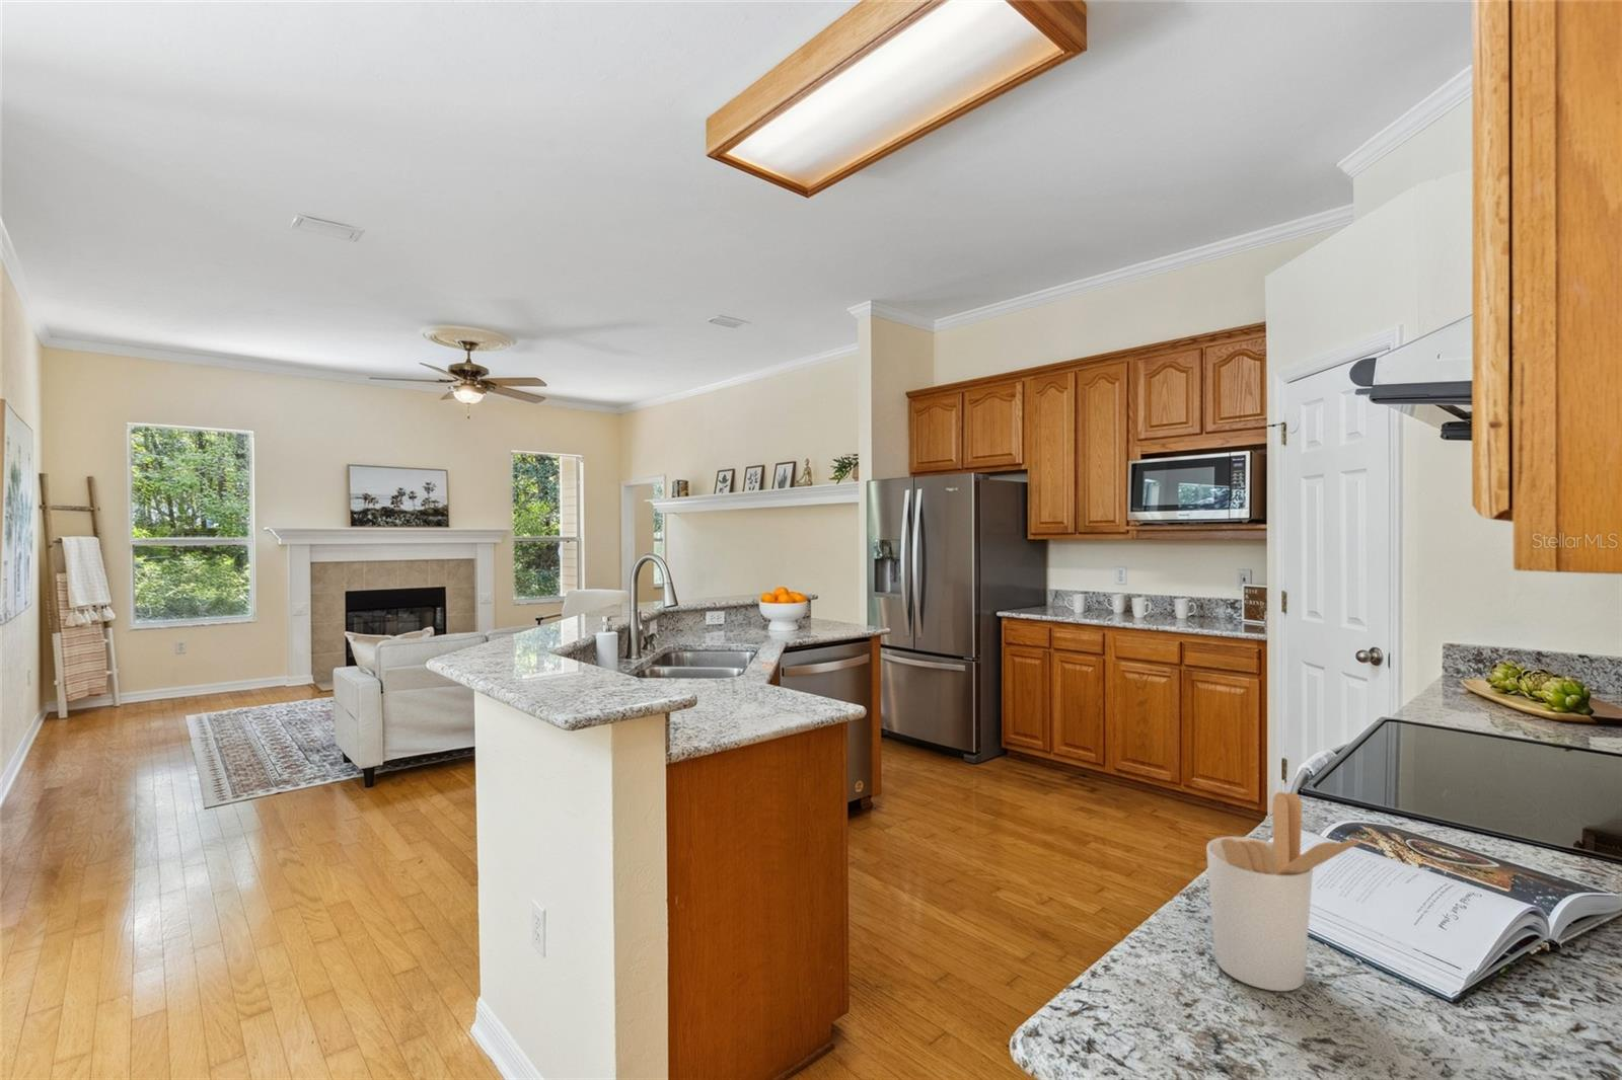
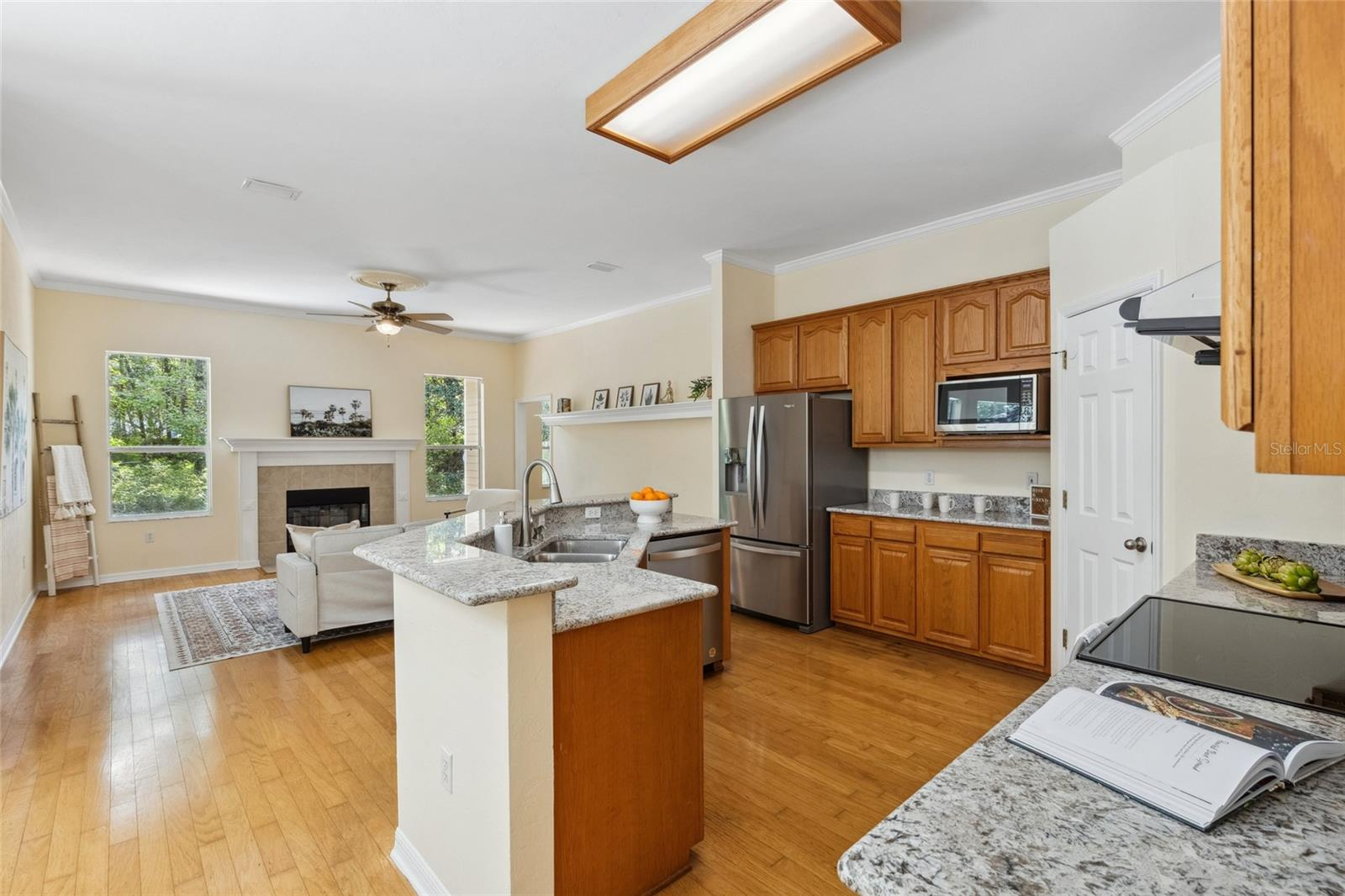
- utensil holder (1283, 893)
